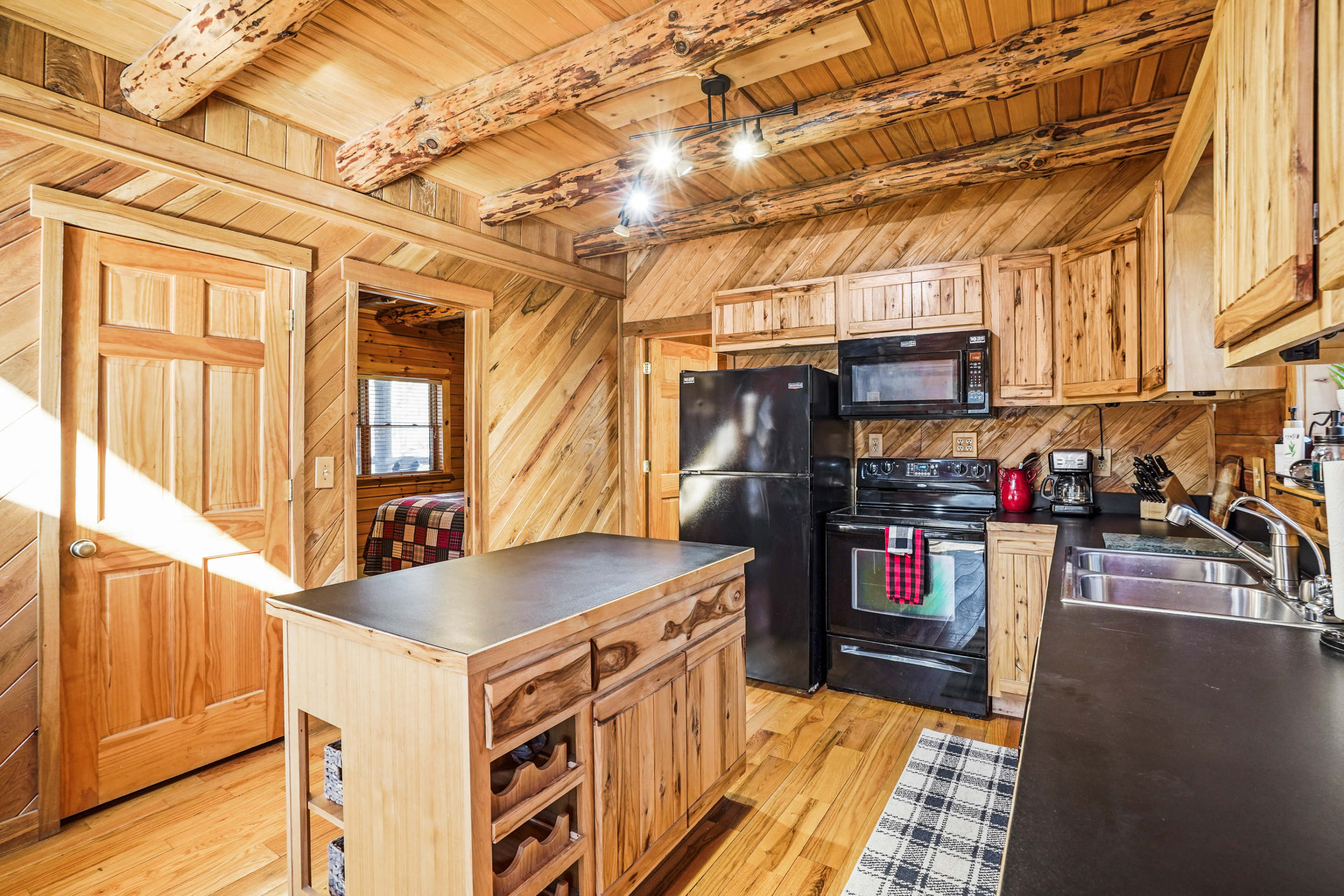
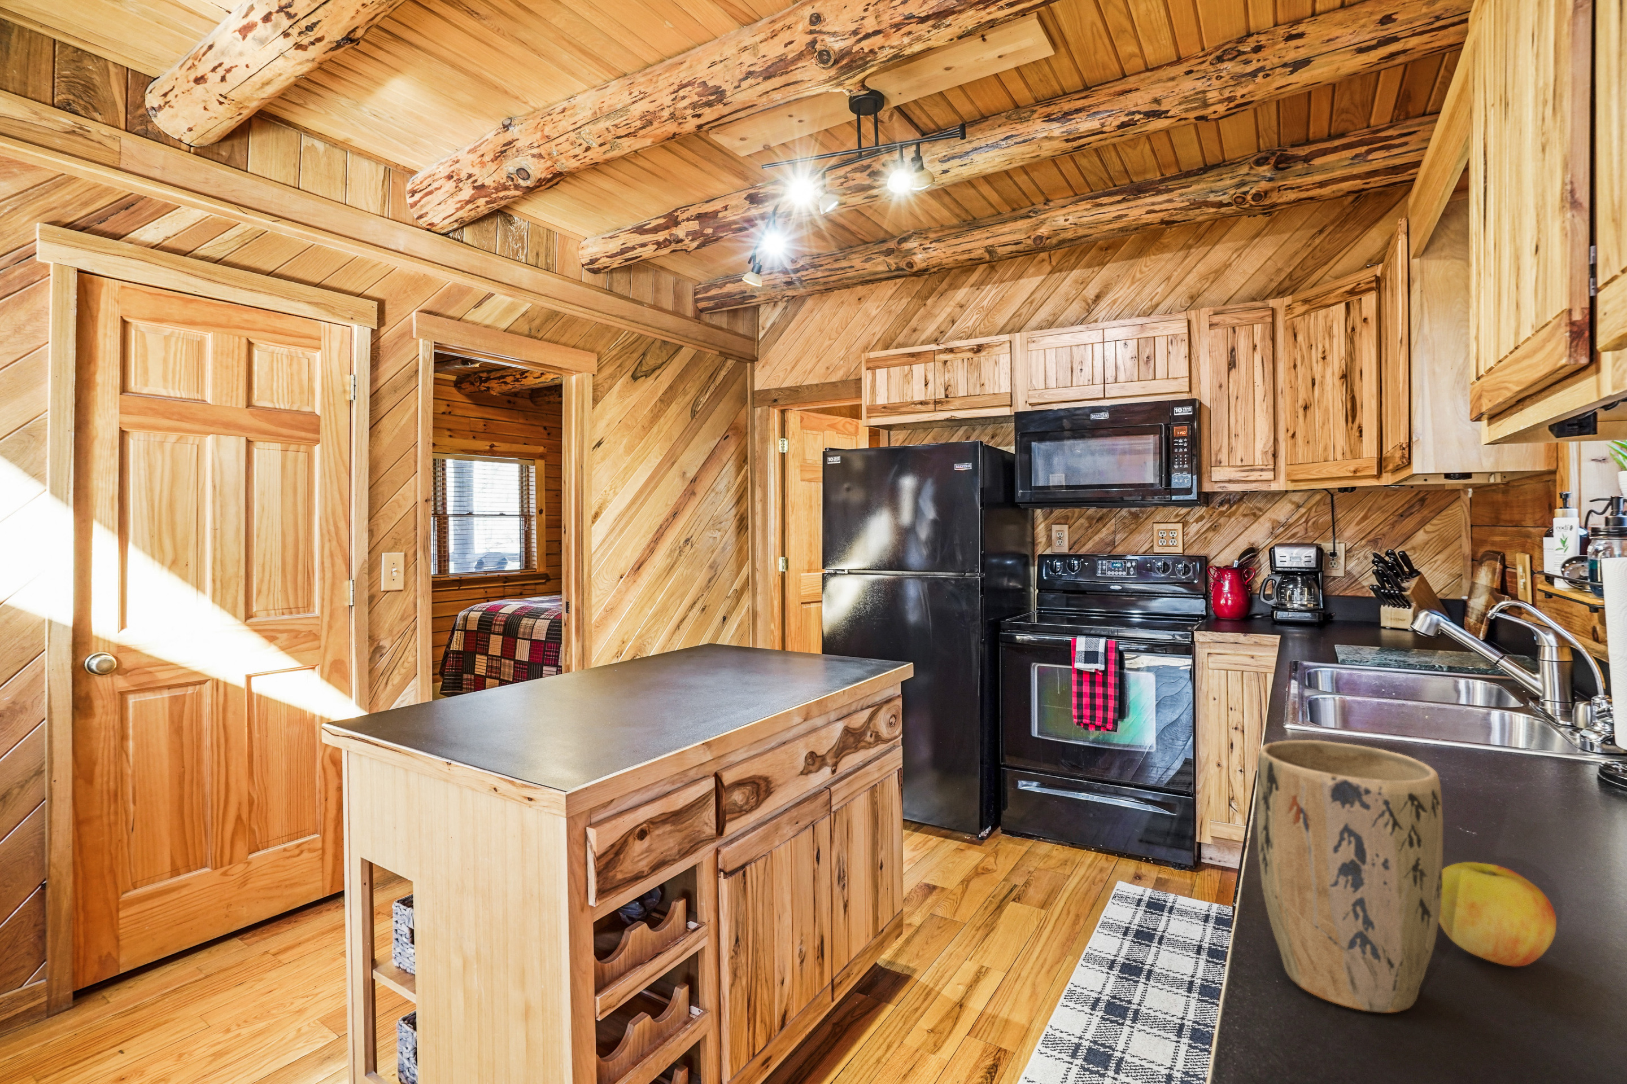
+ plant pot (1344, 870)
+ apple (1491, 912)
